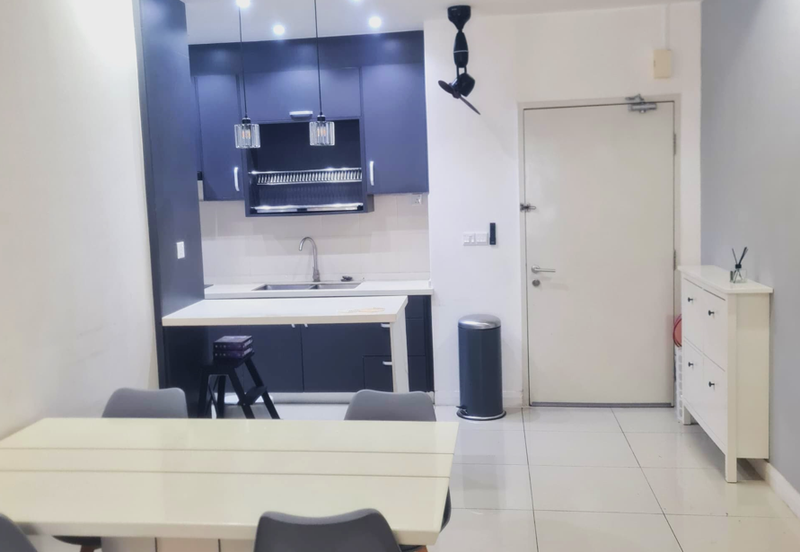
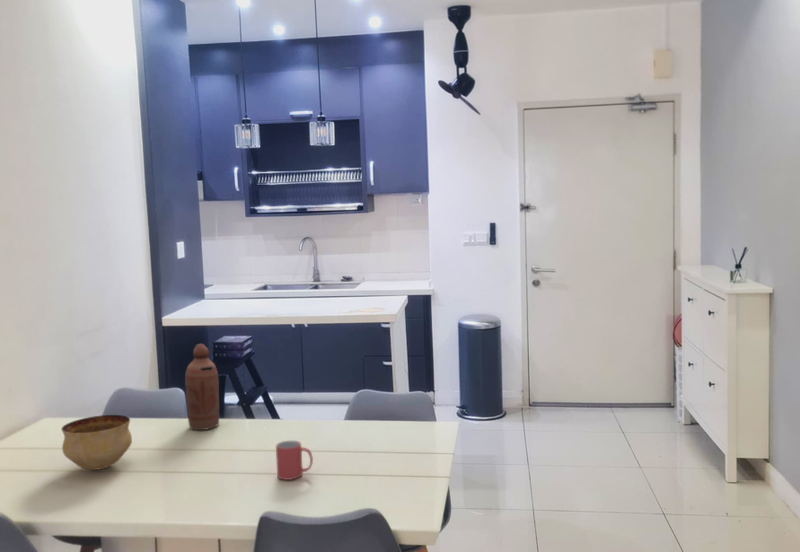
+ mug (294, 460)
+ bottle (202, 385)
+ bowl (97, 445)
